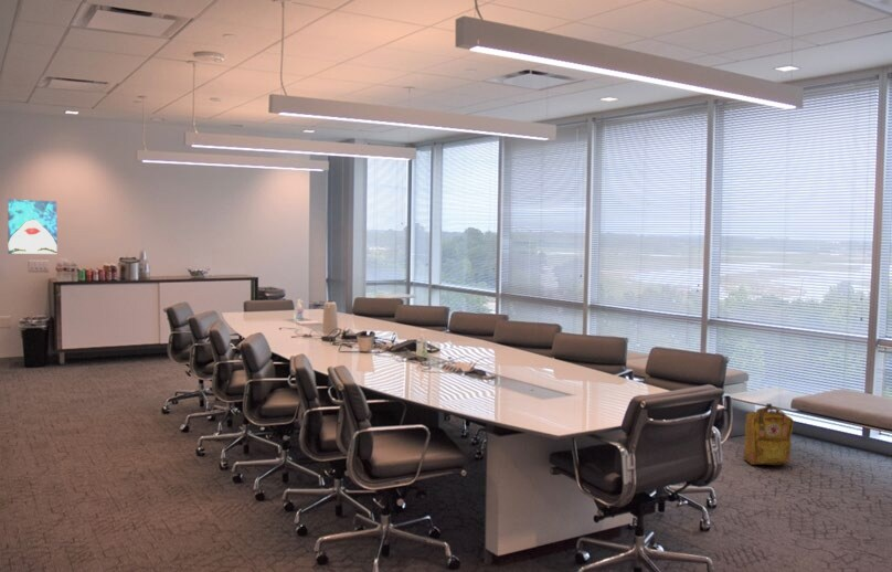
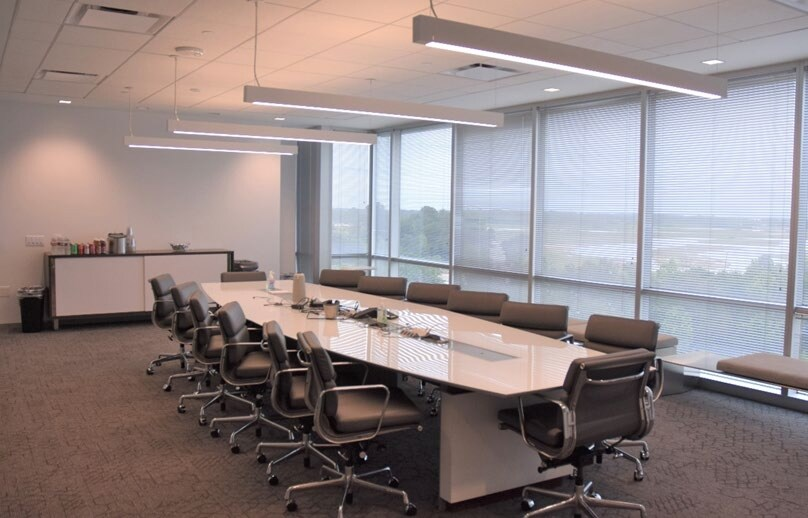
- backpack (767, 433)
- wall art (32, 226)
